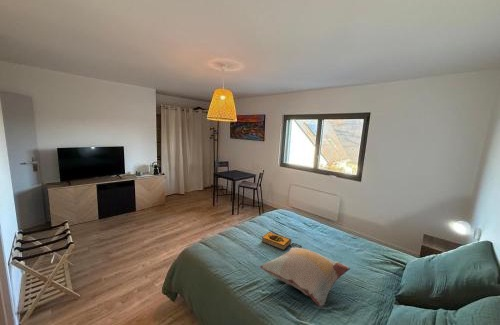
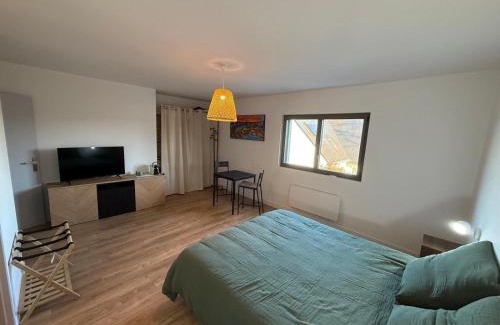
- hardback book (276, 240)
- decorative pillow (304, 267)
